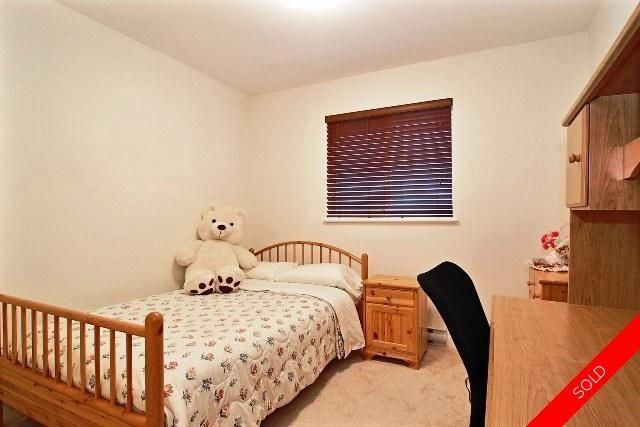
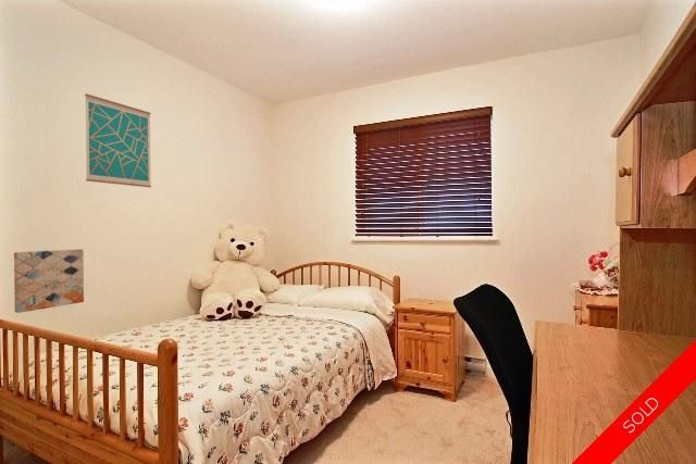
+ wall art (120, 143)
+ wall art (50, 278)
